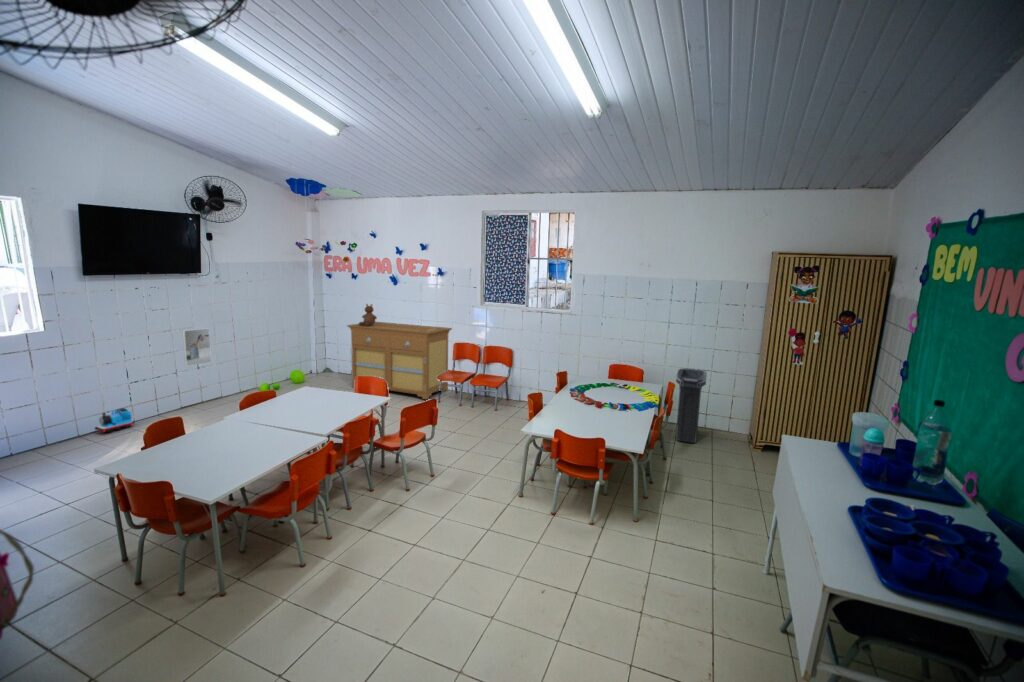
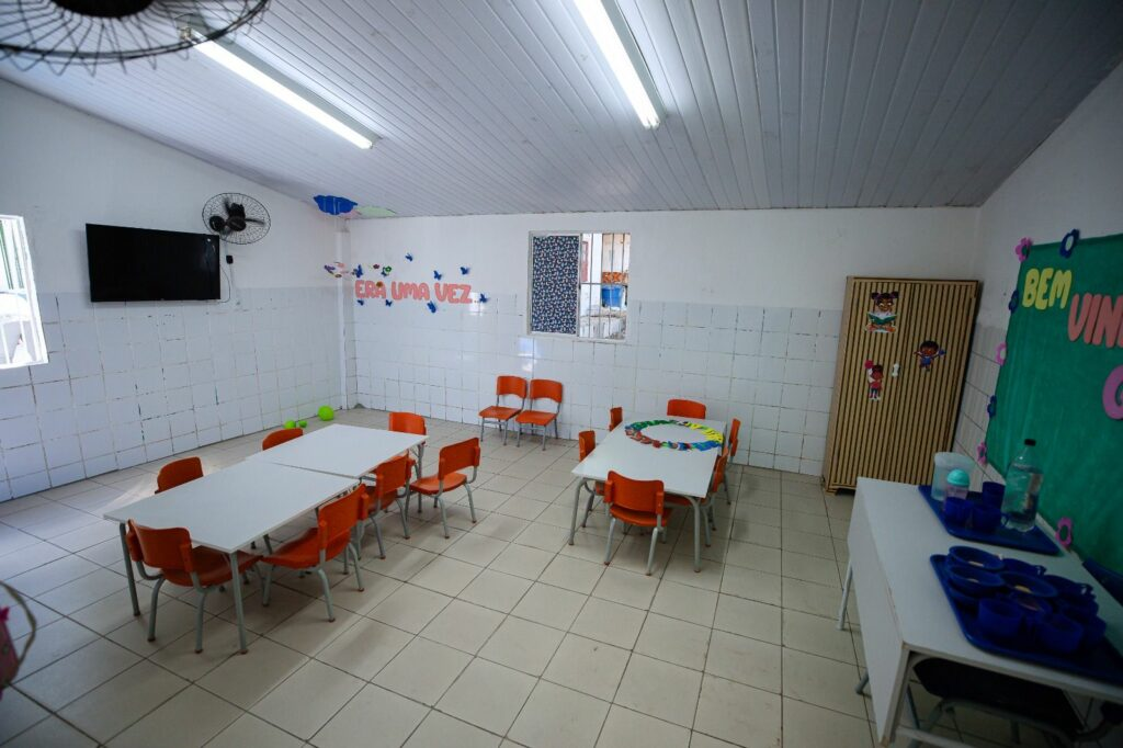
- trash can (689, 404)
- teddy bear (367, 314)
- toy train (114, 420)
- sideboard (399, 358)
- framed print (197, 346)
